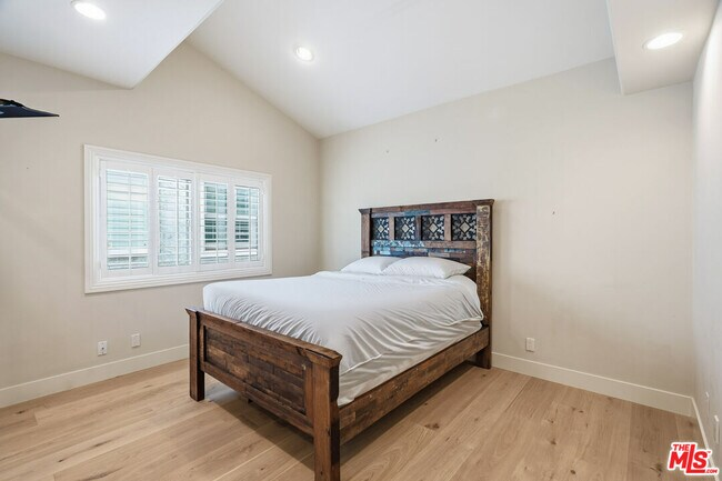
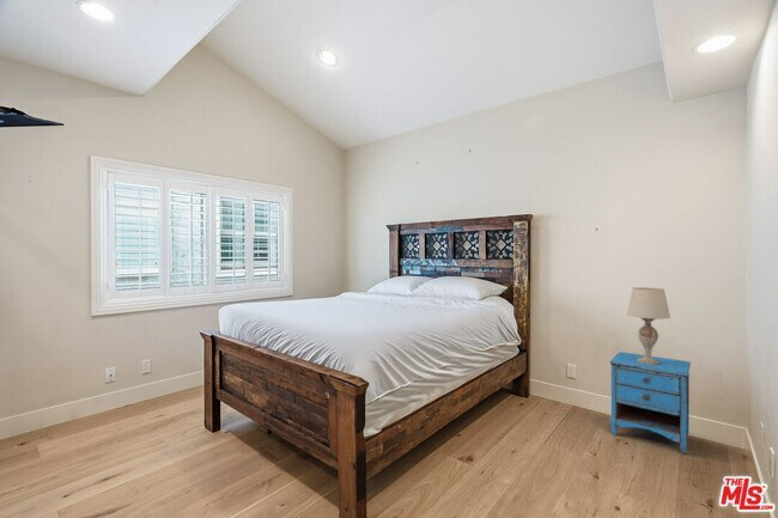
+ nightstand (650, 397)
+ table lamp (648, 324)
